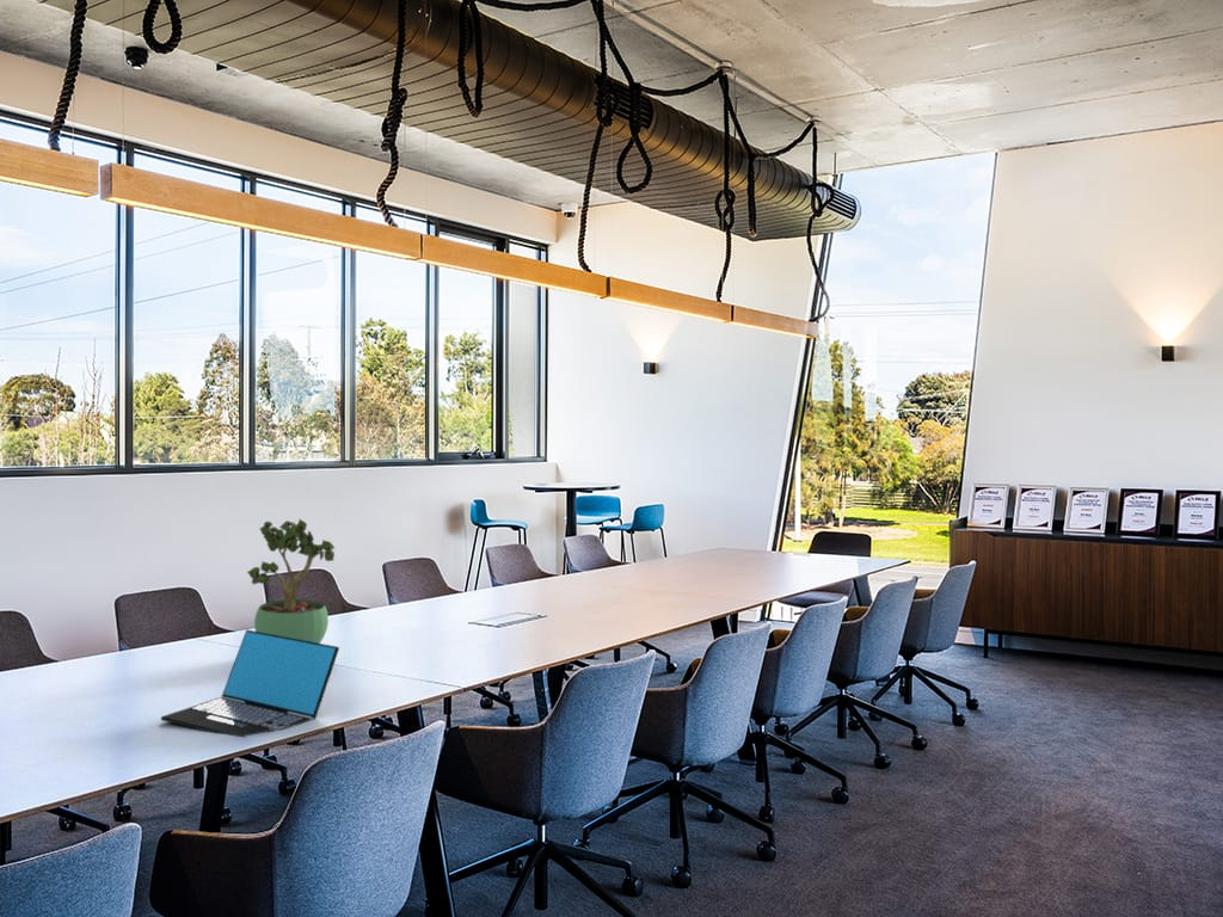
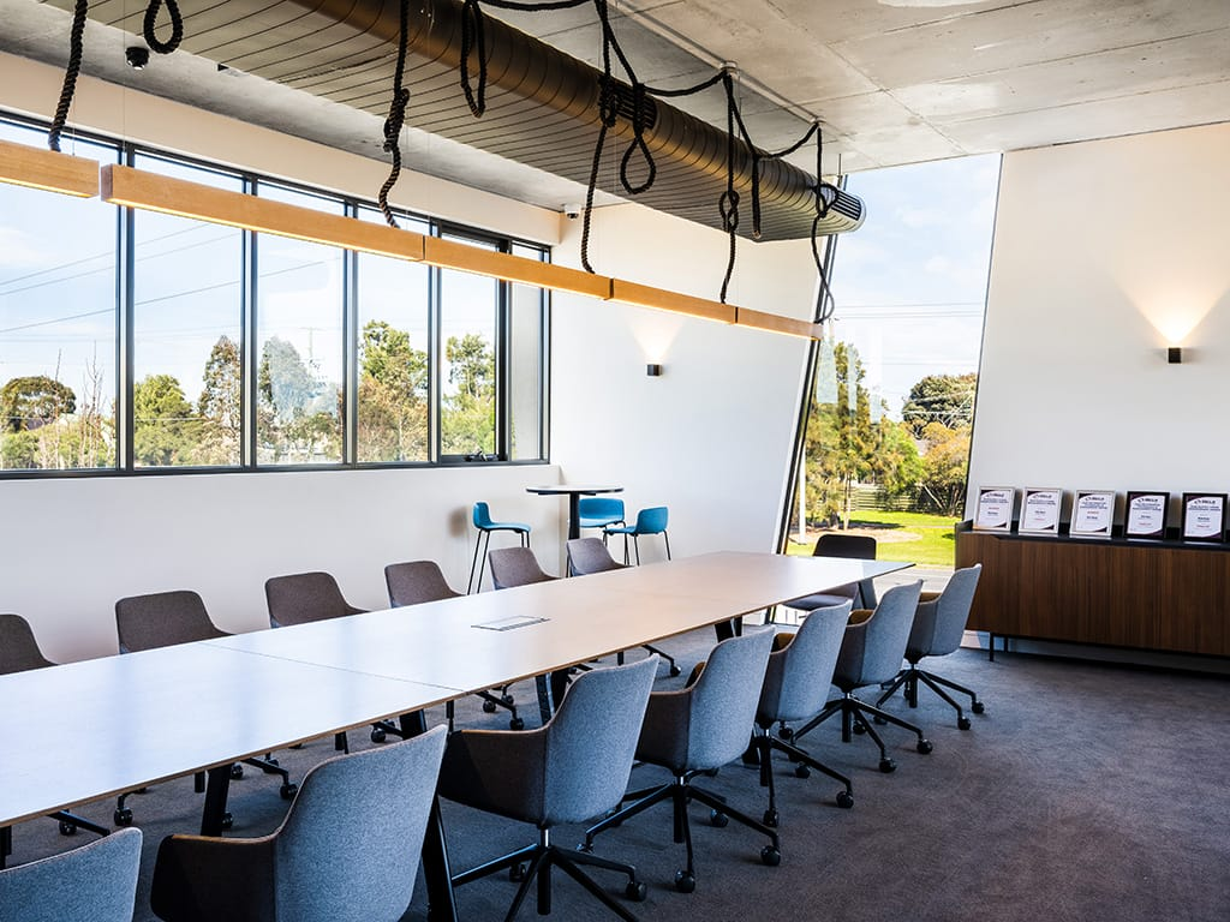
- potted plant (295, 587)
- laptop (251, 682)
